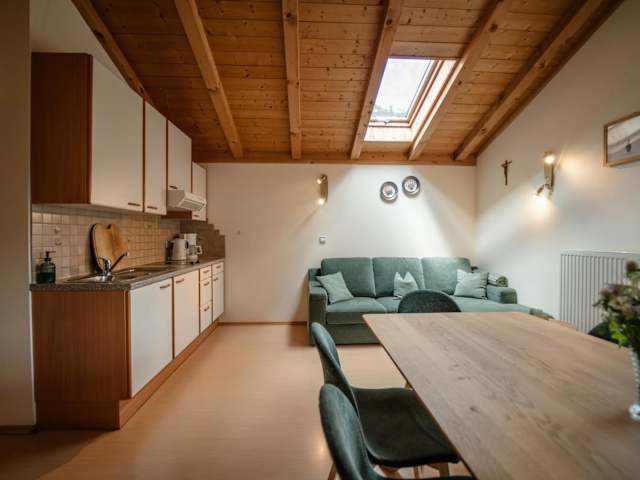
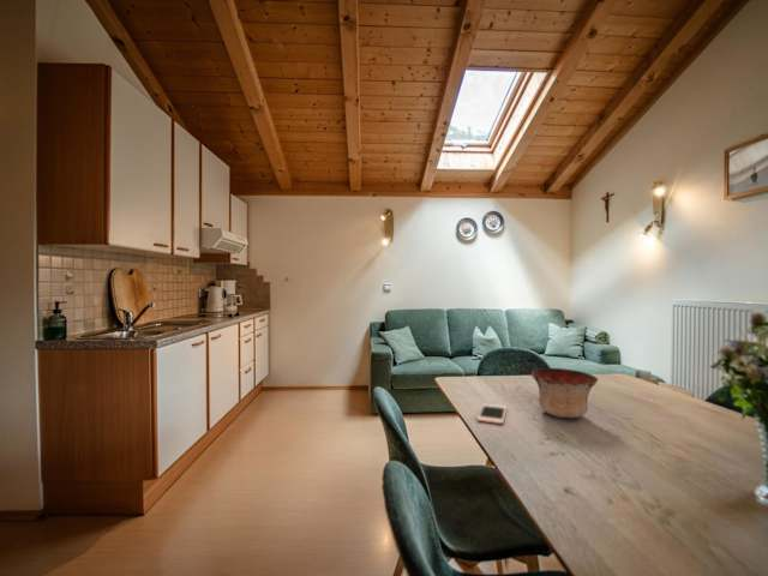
+ cell phone (492, 413)
+ bowl (563, 395)
